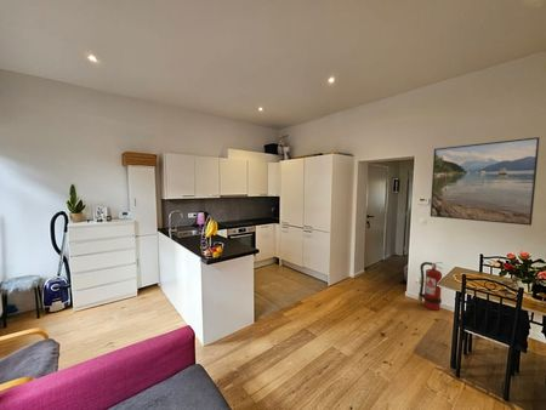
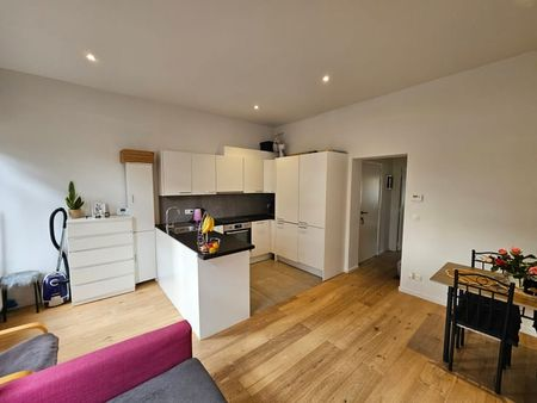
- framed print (477, 182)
- fire extinguisher (430, 283)
